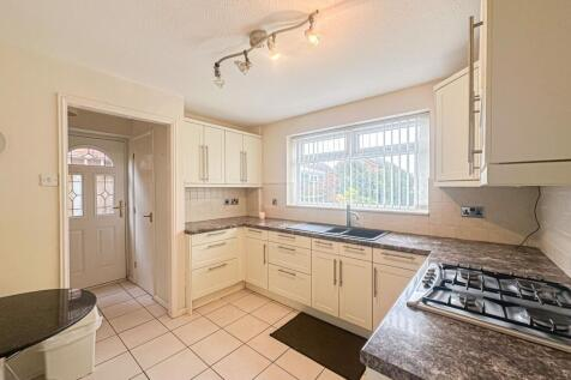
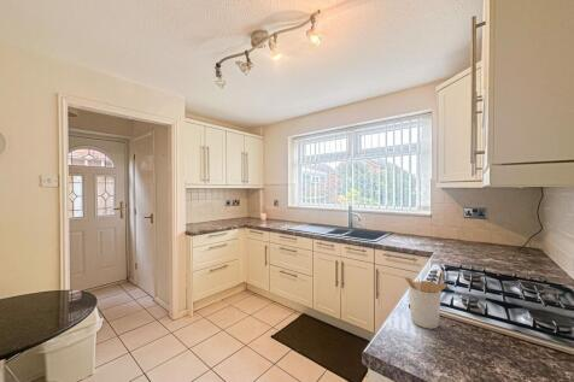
+ utensil holder (427, 299)
